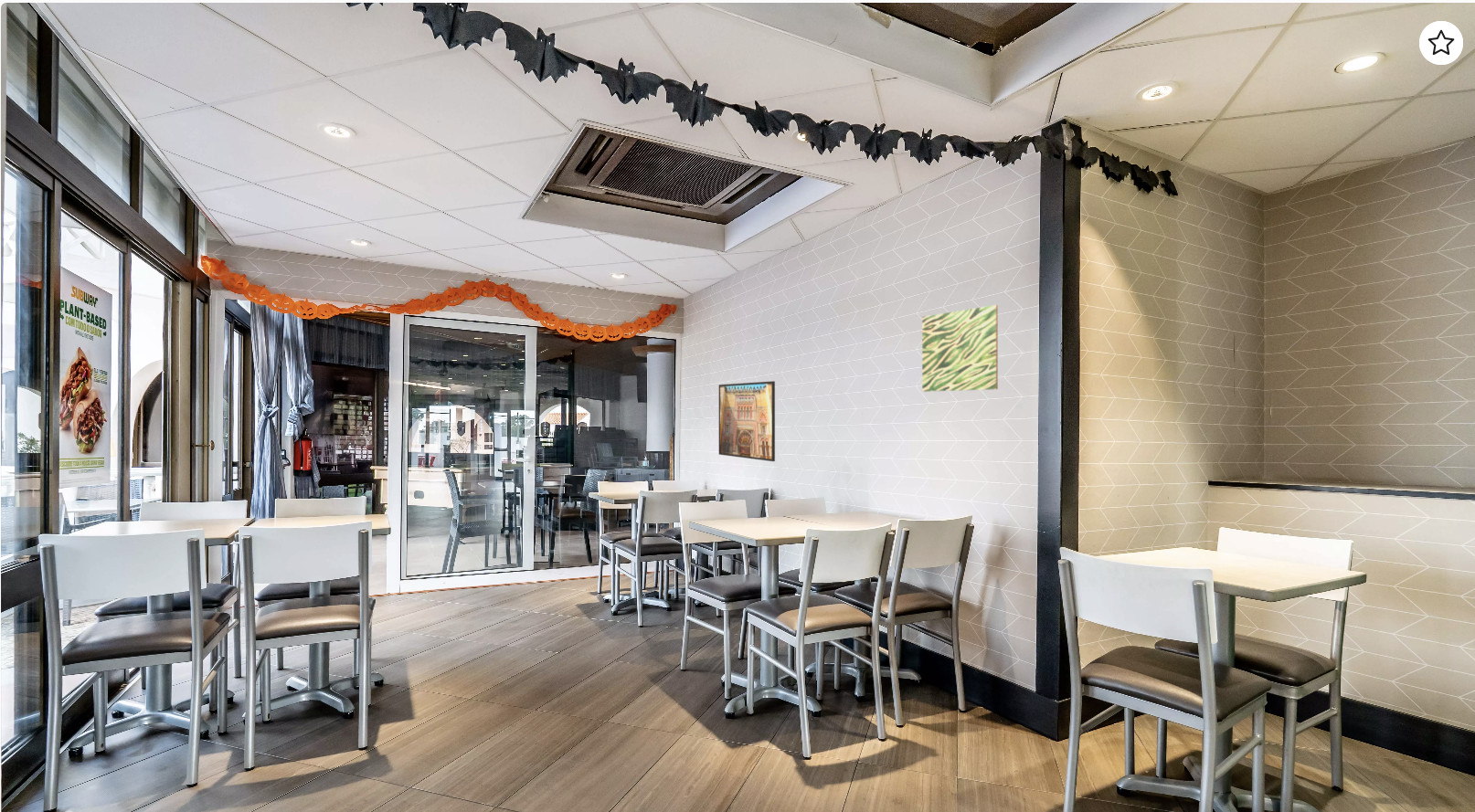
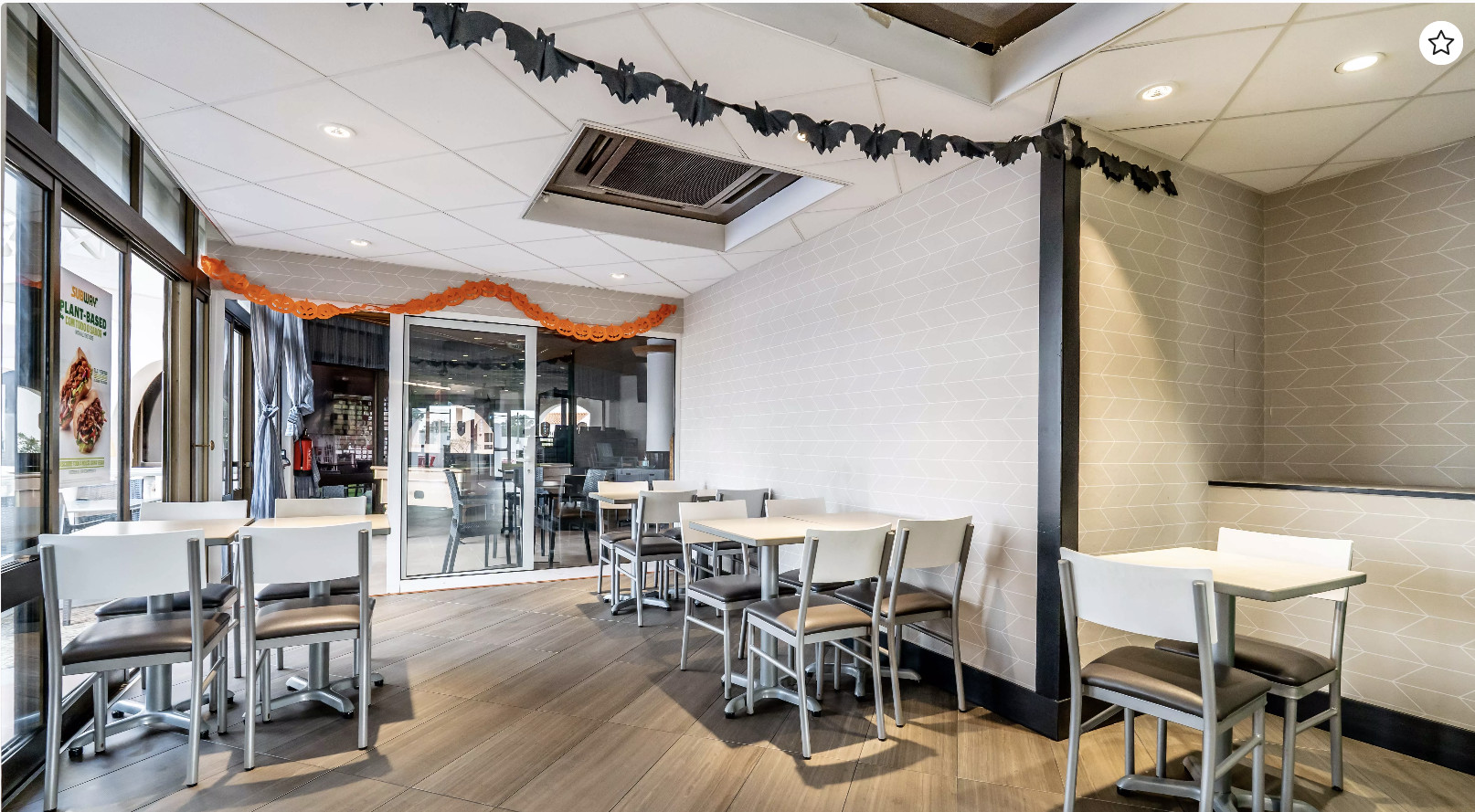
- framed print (745, 420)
- wall art (957, 351)
